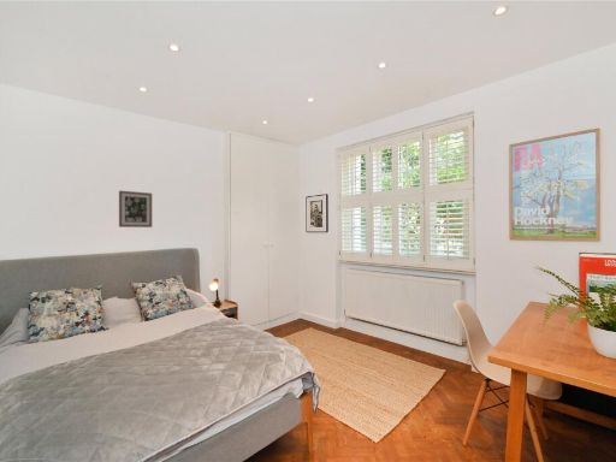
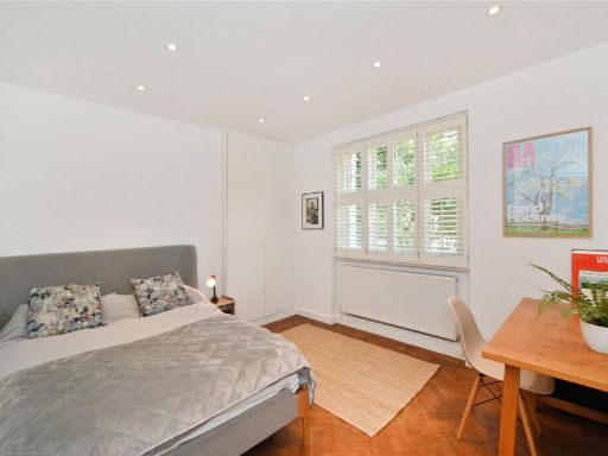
- wall art (136, 209)
